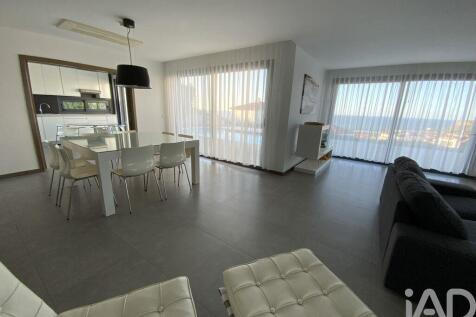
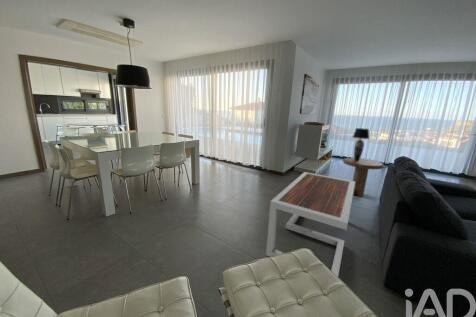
+ coffee table (316, 213)
+ table lamp (359, 144)
+ side table (359, 178)
